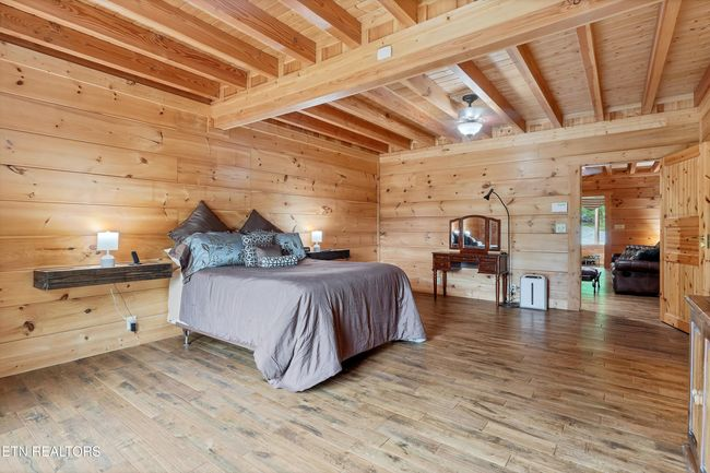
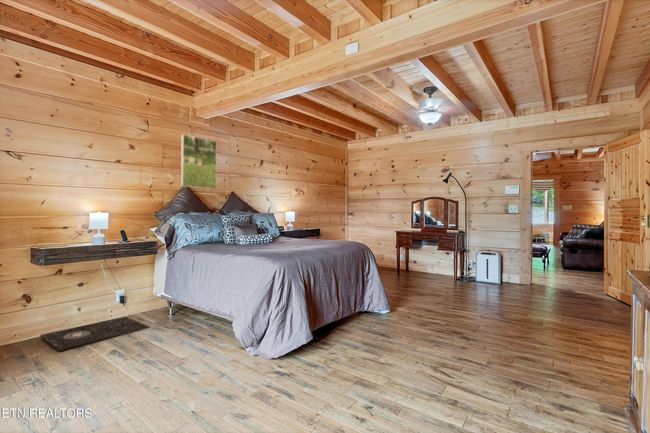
+ bath mat (97, 331)
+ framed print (199, 162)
